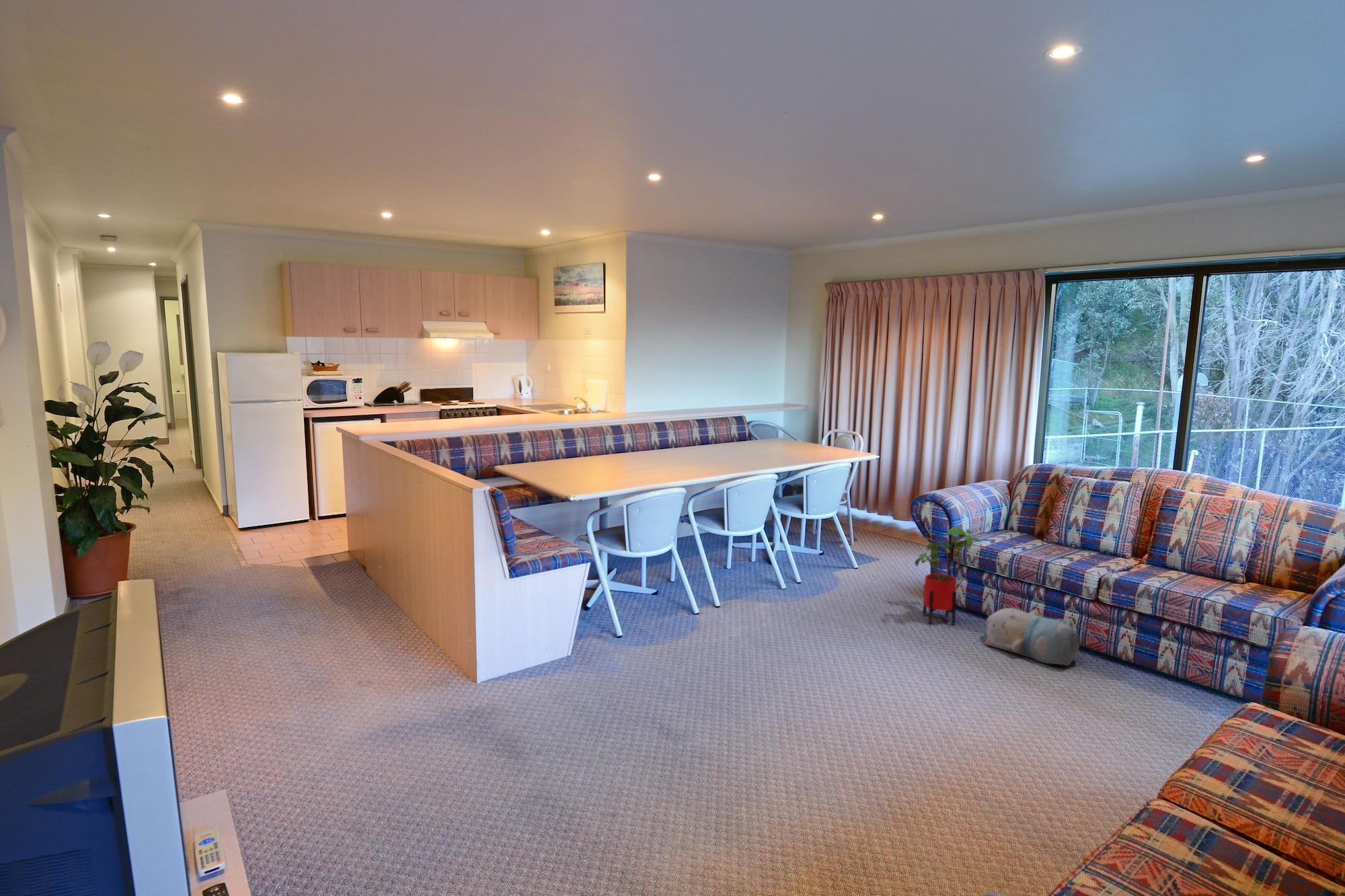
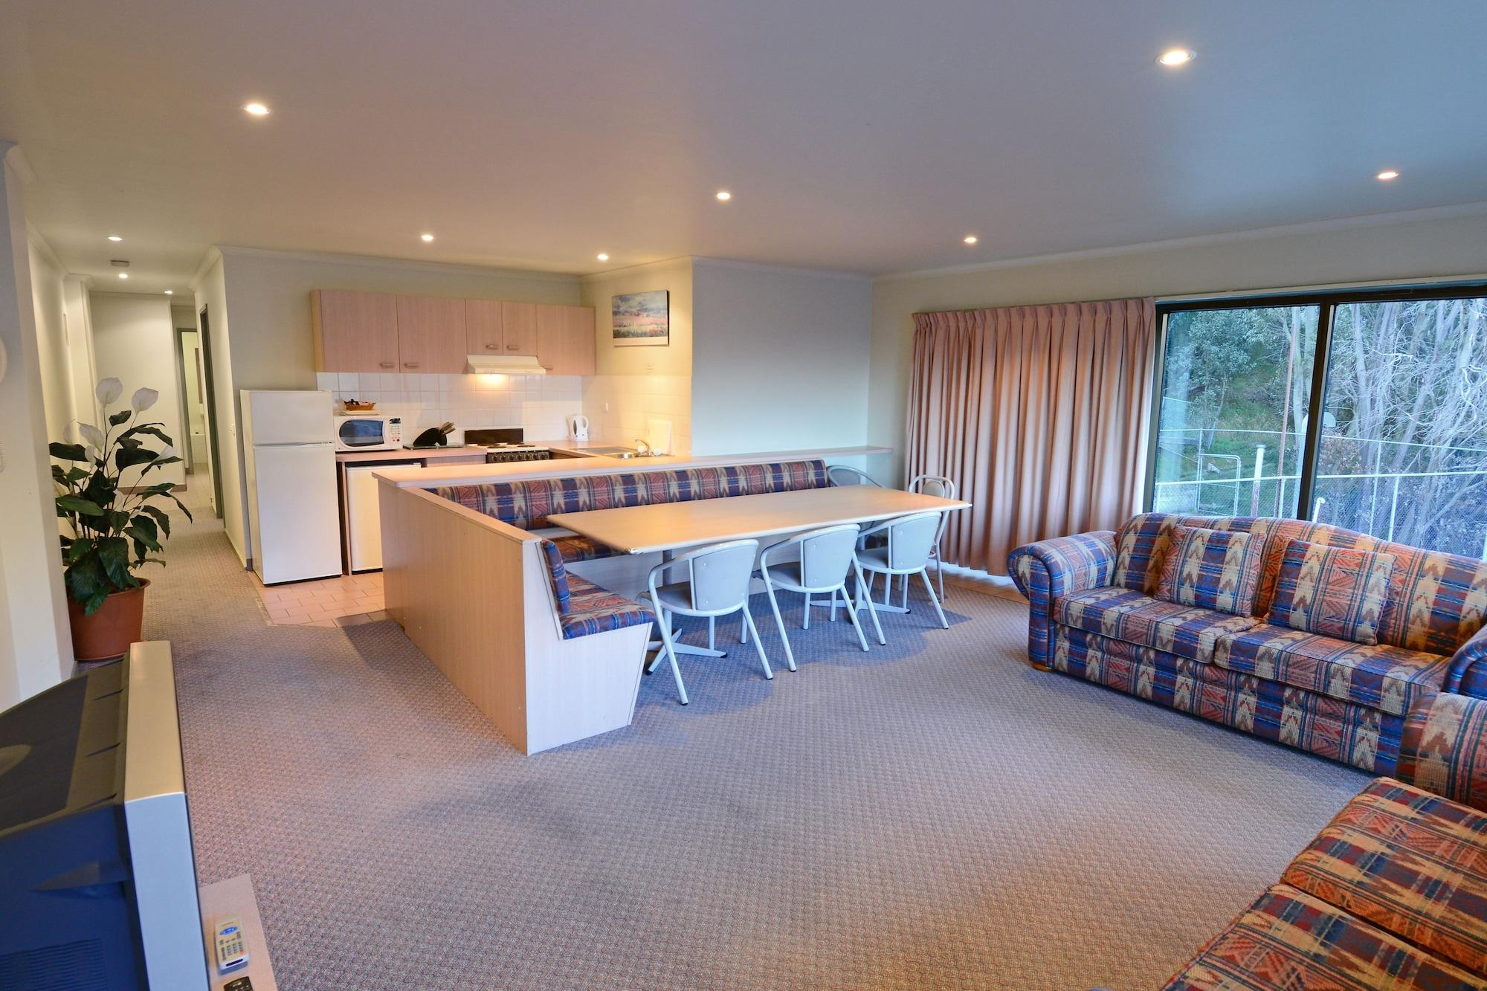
- plush toy (1029, 633)
- house plant (943, 574)
